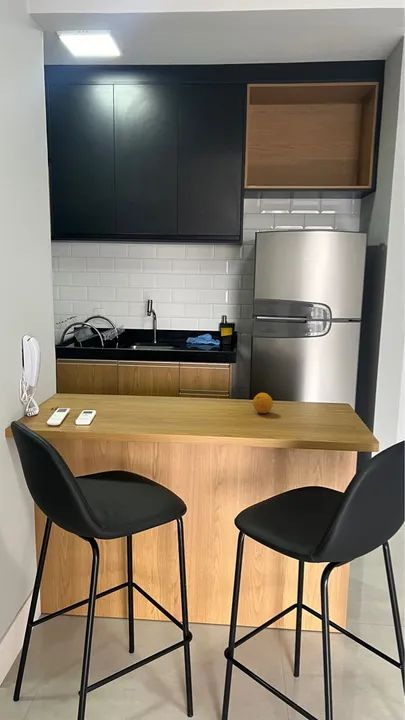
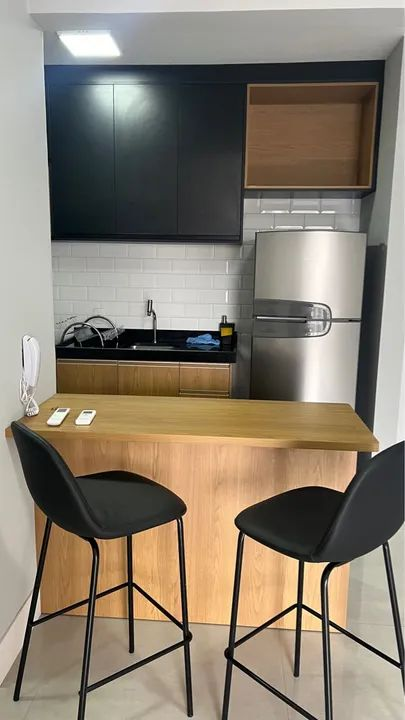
- fruit (262, 403)
